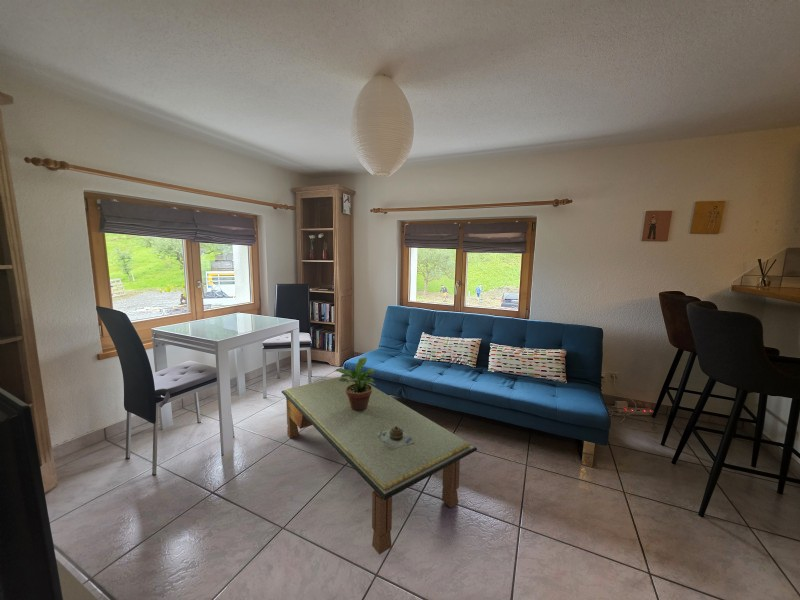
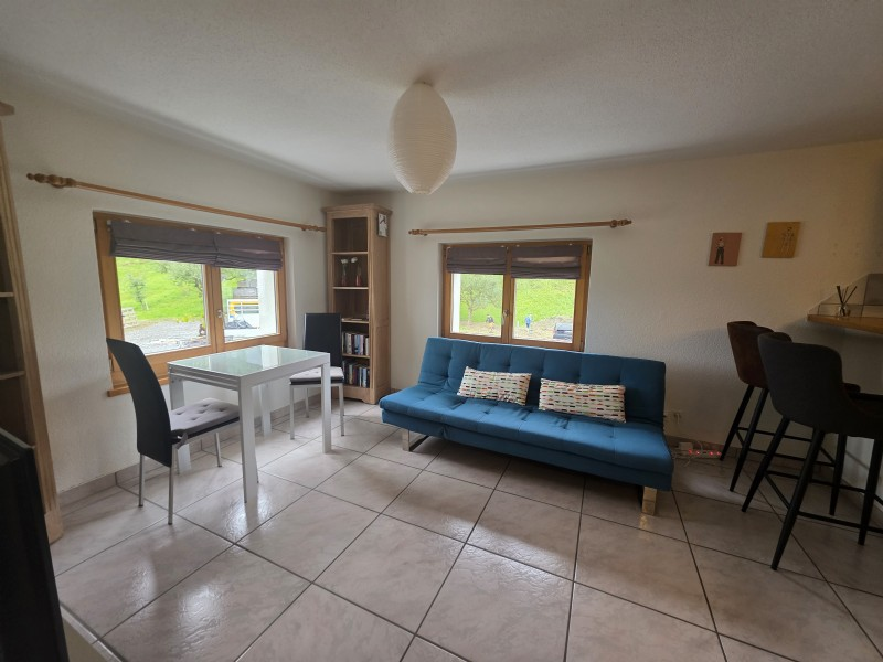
- coffee table (364, 438)
- decorative bowl (394, 431)
- potted plant (357, 386)
